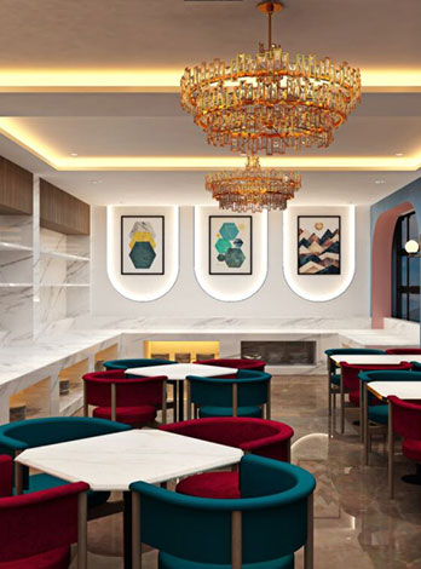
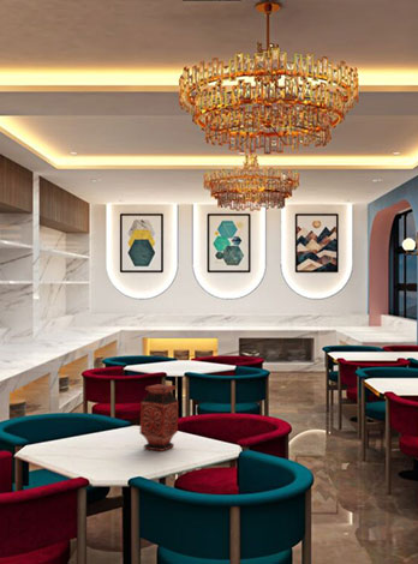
+ vase (159, 416)
